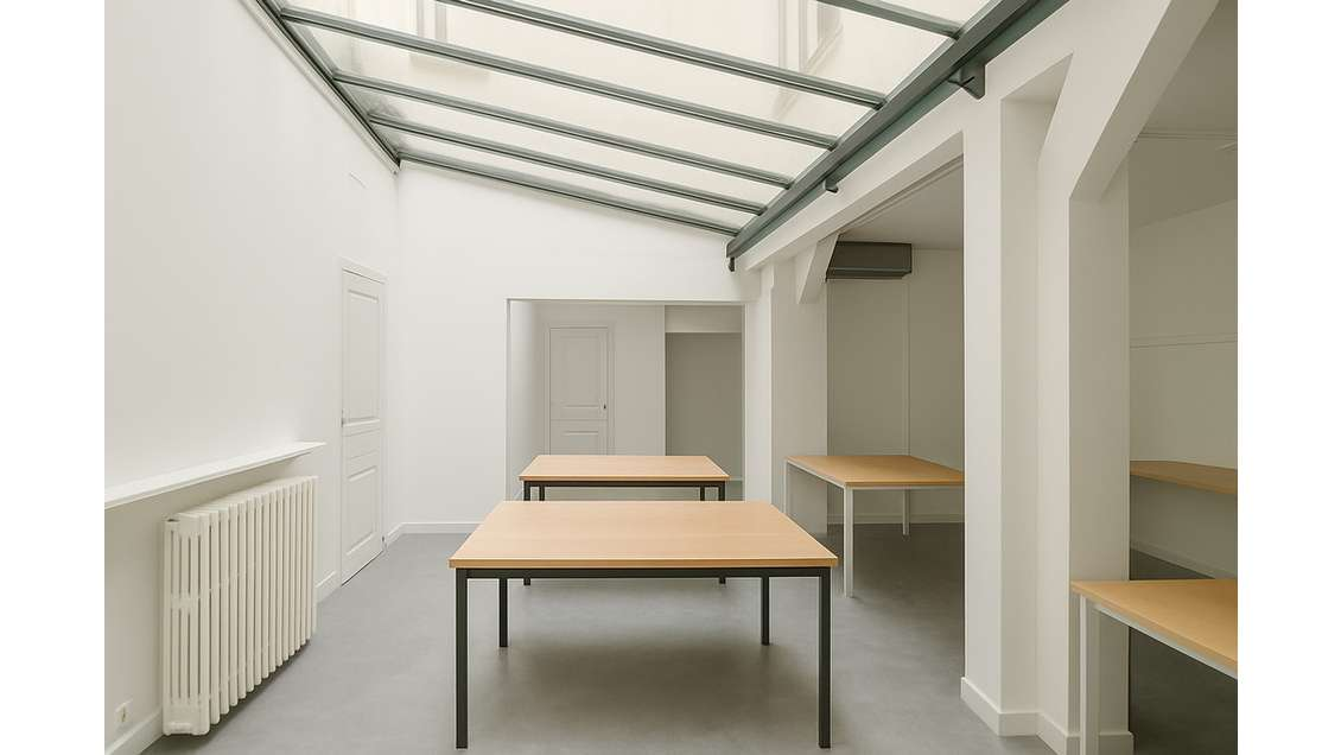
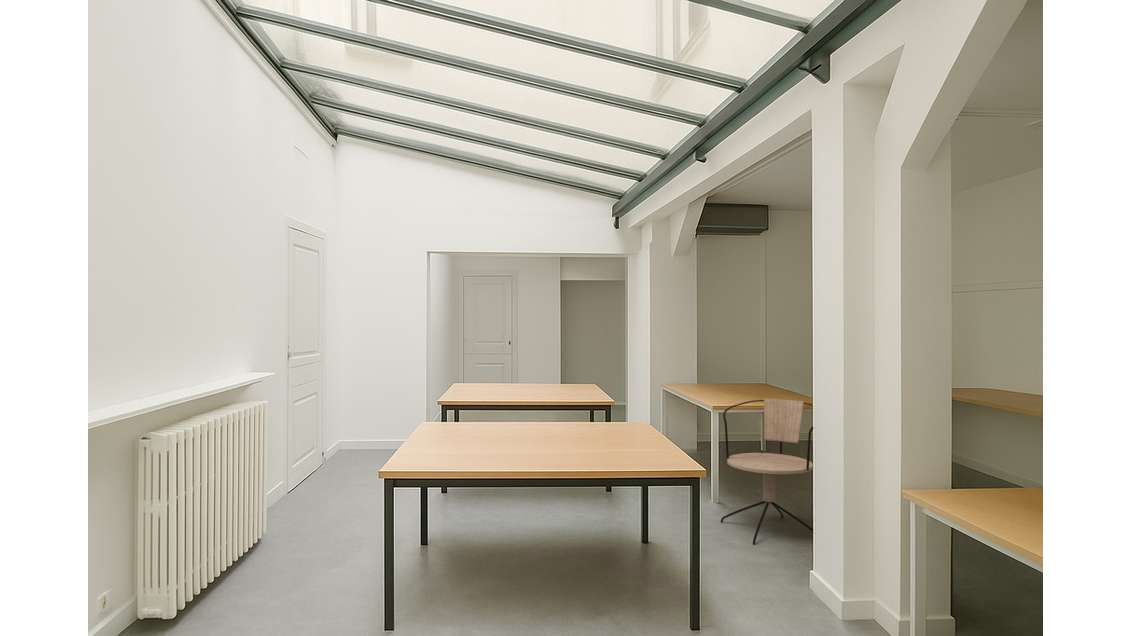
+ office chair (770, 467)
